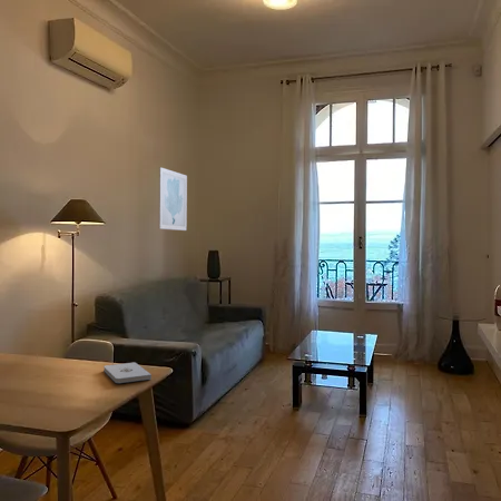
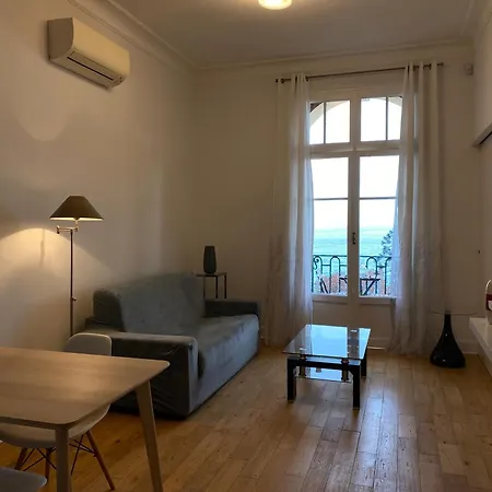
- wall art (174, 200)
- notepad (126, 372)
